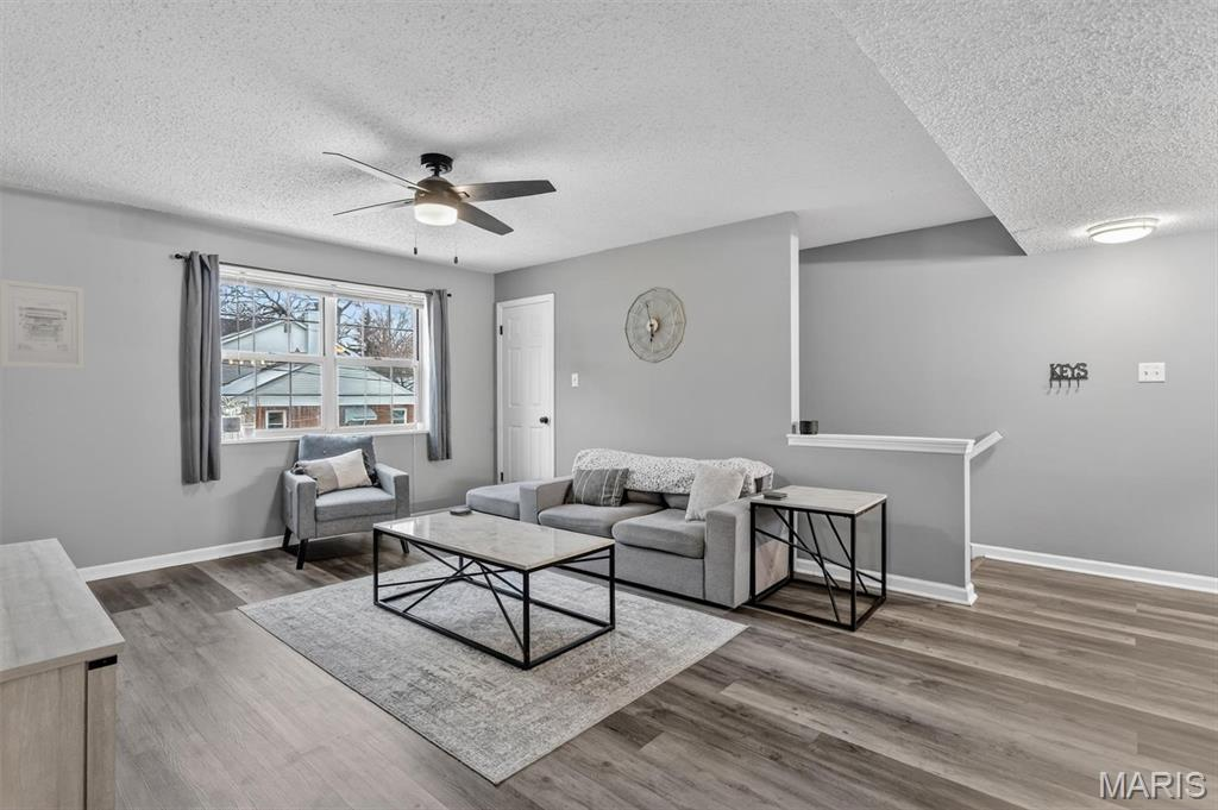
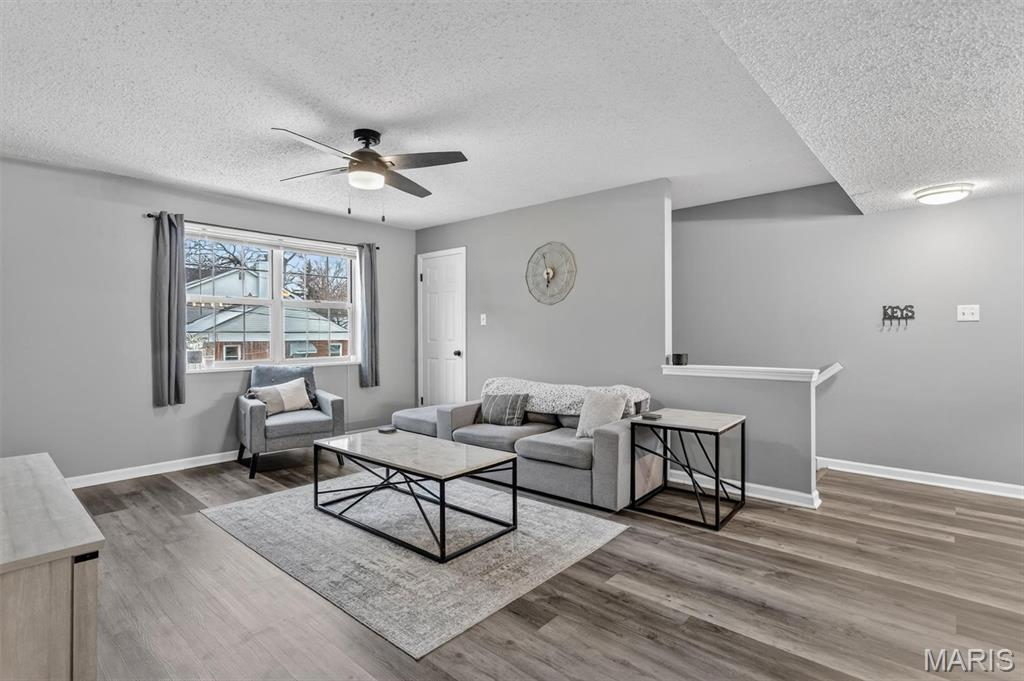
- wall art (43, 325)
